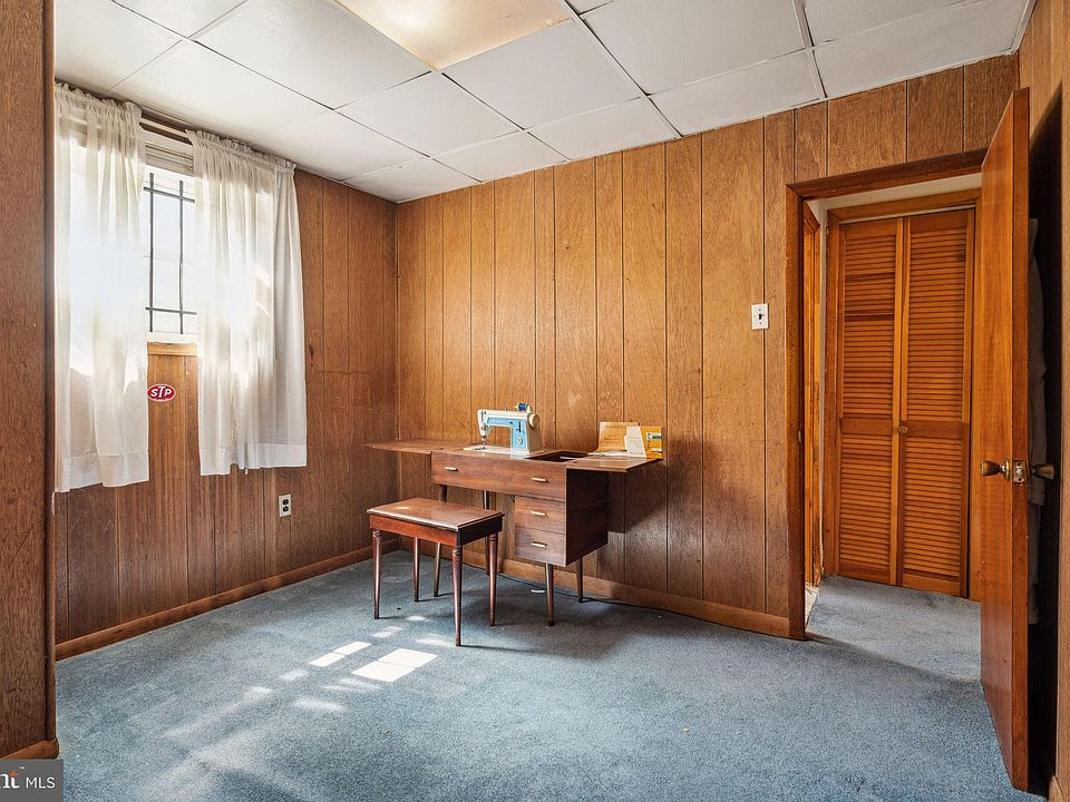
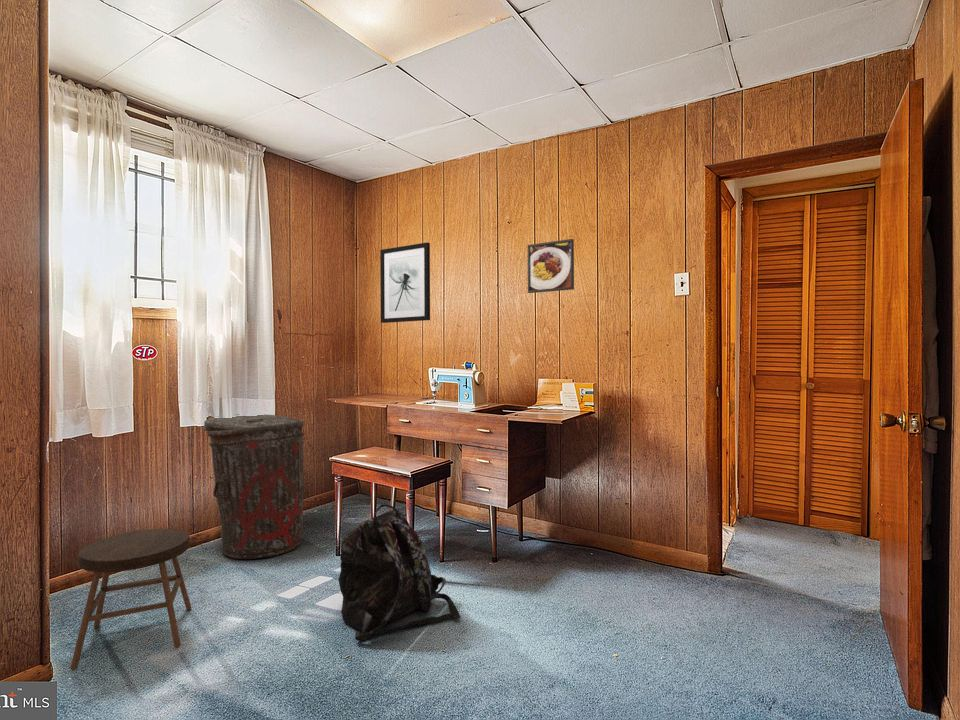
+ stool (136, 586)
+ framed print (550, 266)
+ wall art (404, 284)
+ backpack (395, 561)
+ trash can (255, 480)
